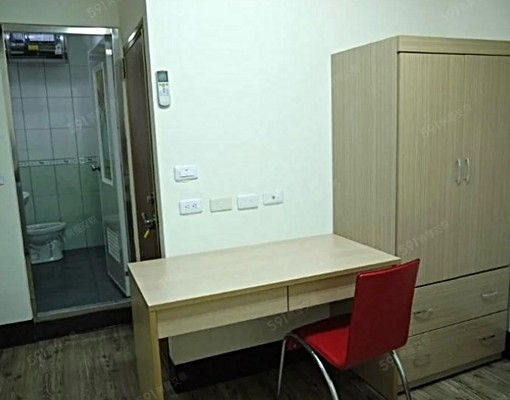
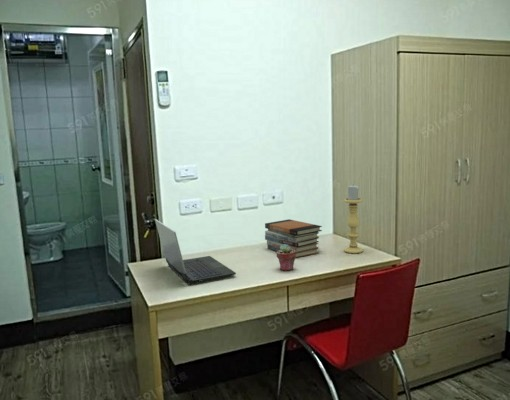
+ book stack (292, 237)
+ laptop computer (194, 258)
+ potted succulent (286, 256)
+ candle holder (353, 218)
